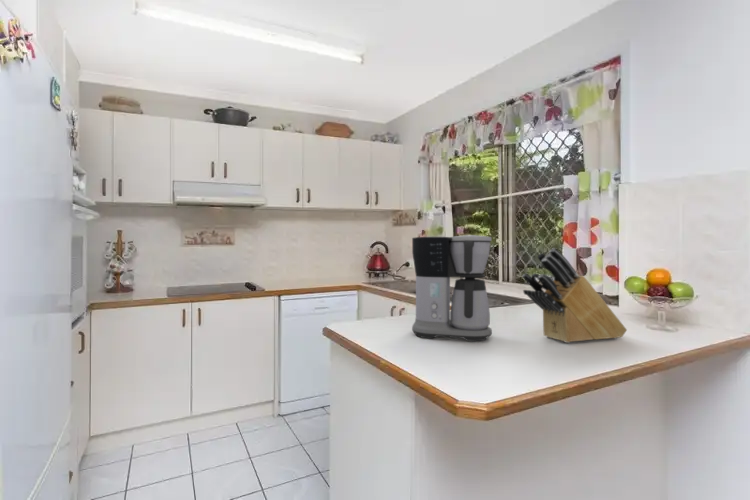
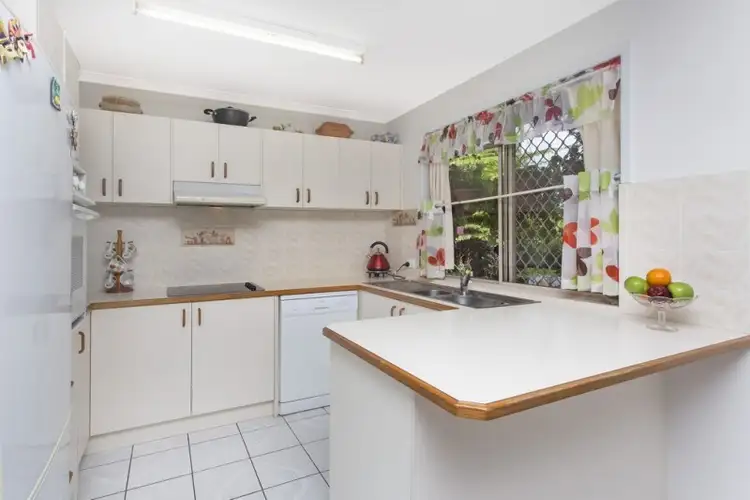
- knife block (573, 293)
- coffee maker (449, 285)
